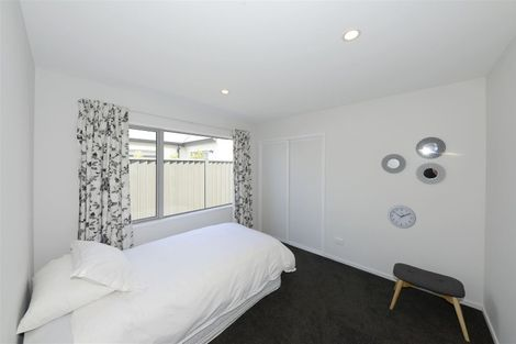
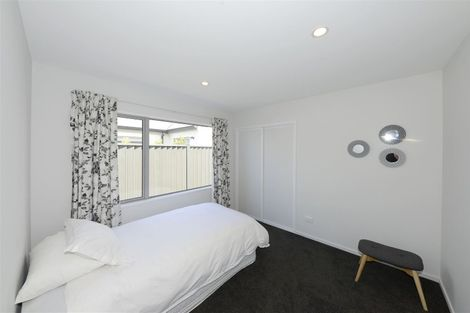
- wall clock (401, 217)
